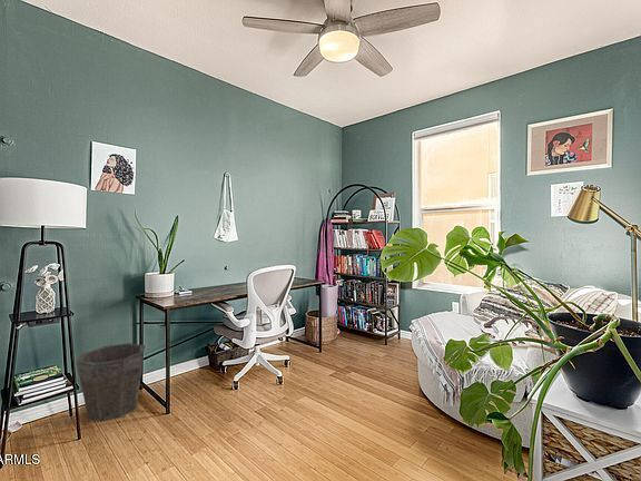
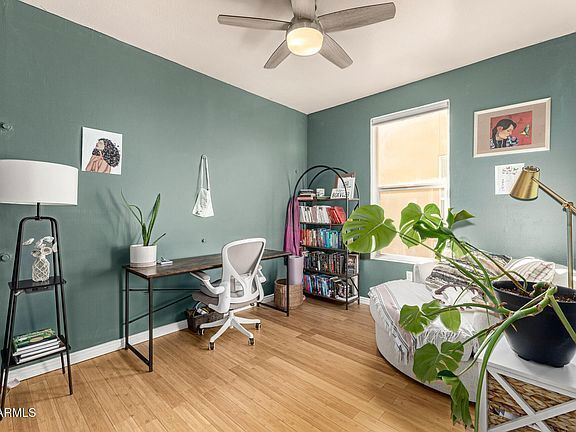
- waste bin (114, 381)
